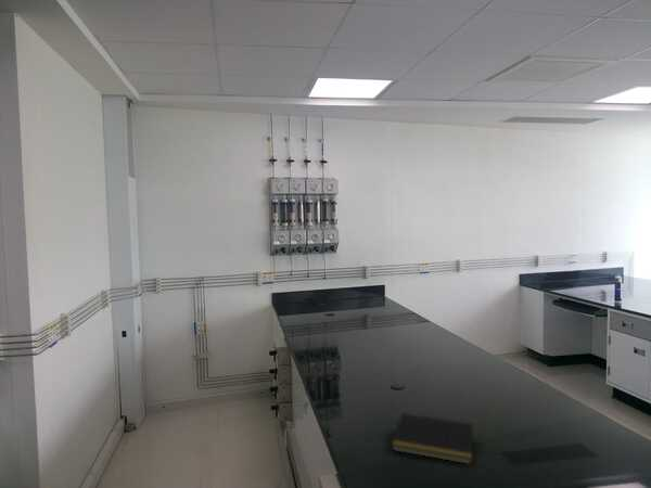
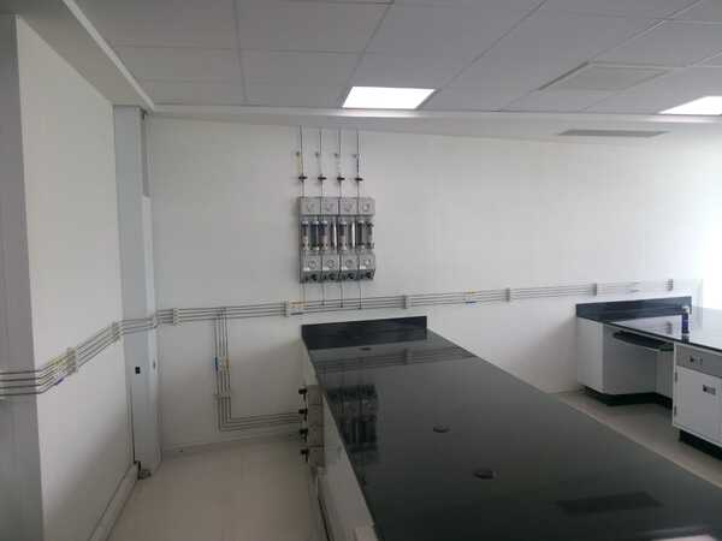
- notepad (433, 436)
